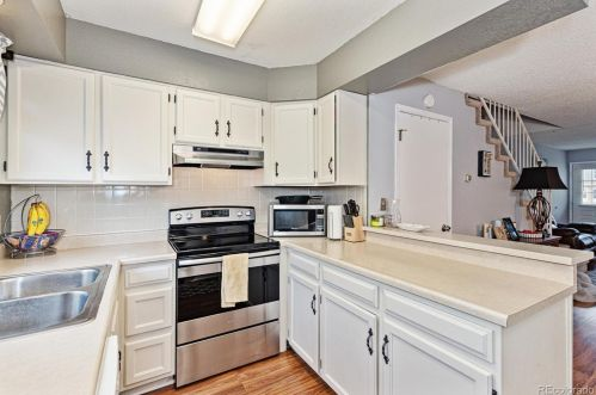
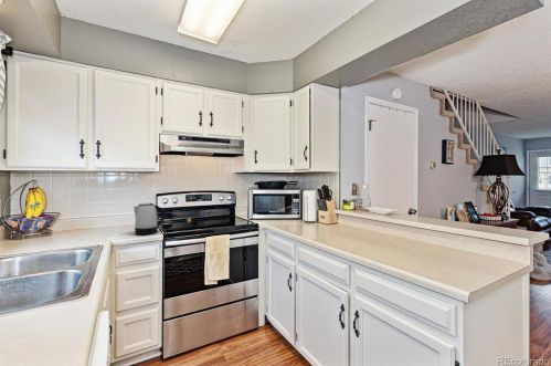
+ kettle (149, 217)
